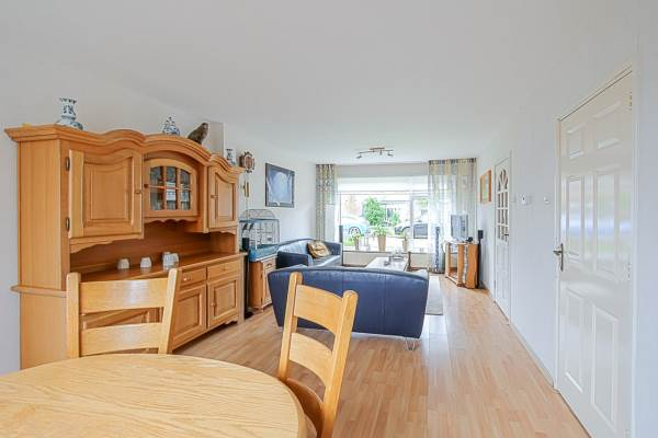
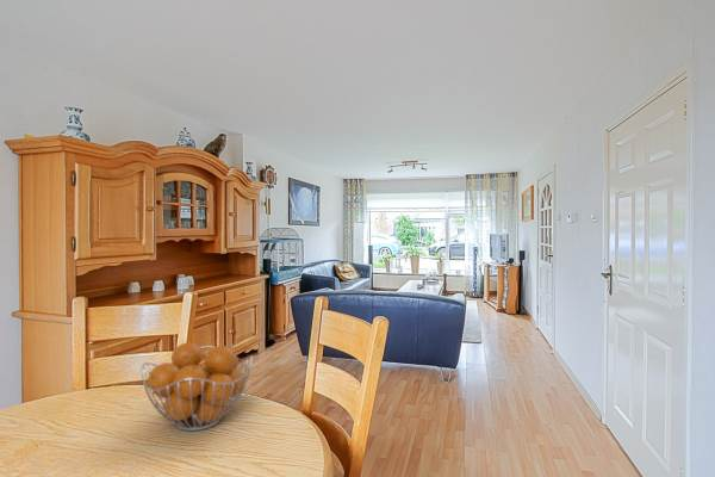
+ fruit basket (199, 383)
